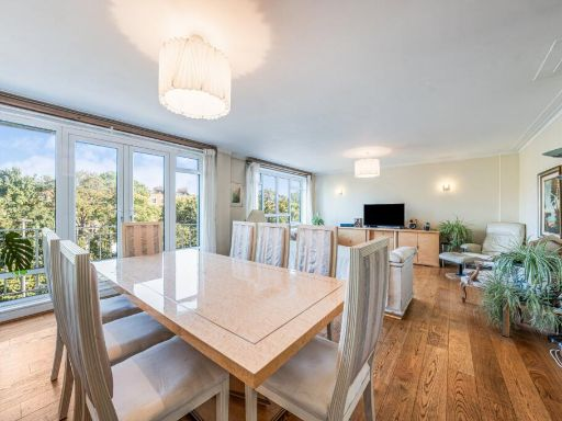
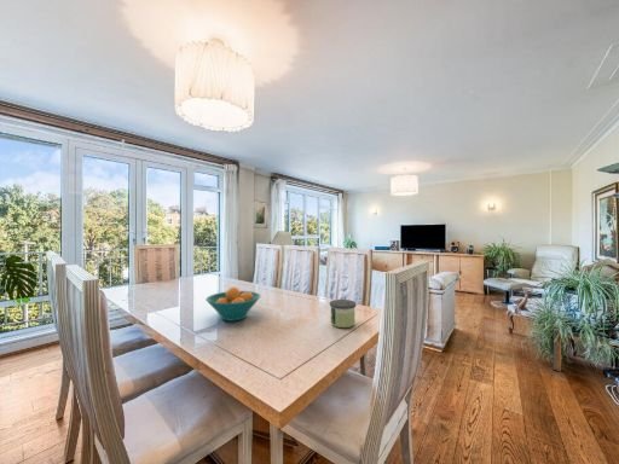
+ candle (342, 313)
+ fruit bowl (233, 302)
